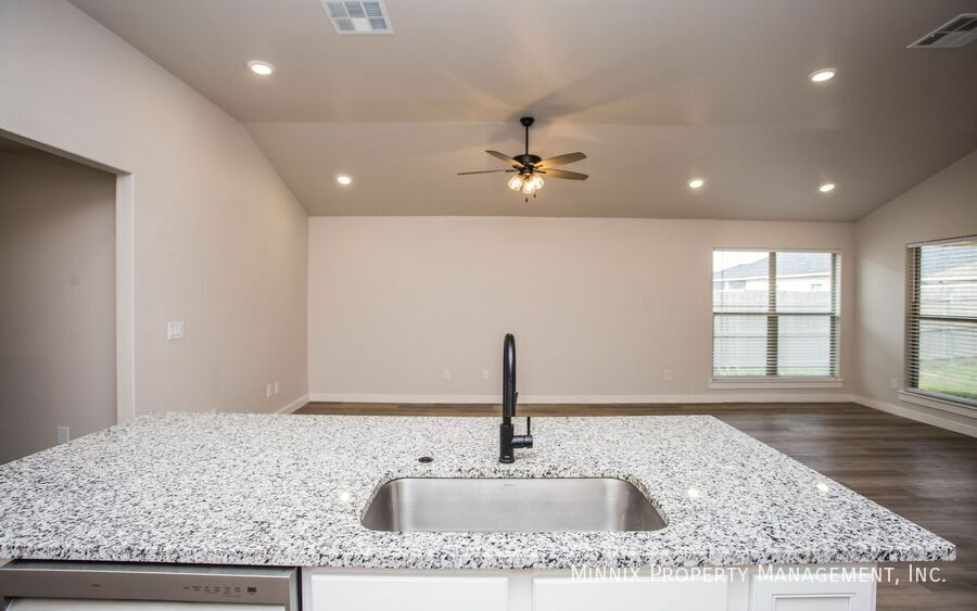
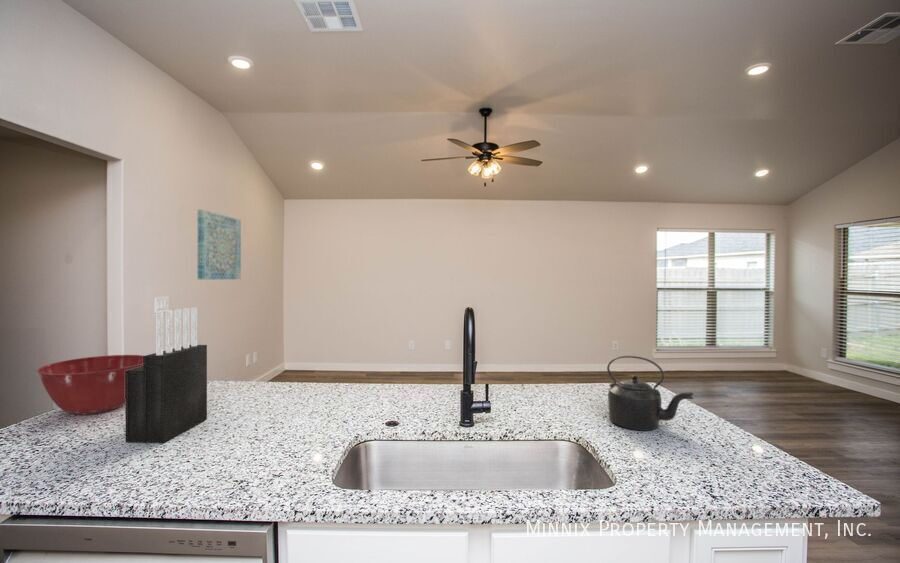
+ wall art (220, 247)
+ mixing bowl (98, 385)
+ kettle (647, 391)
+ knife block (165, 369)
